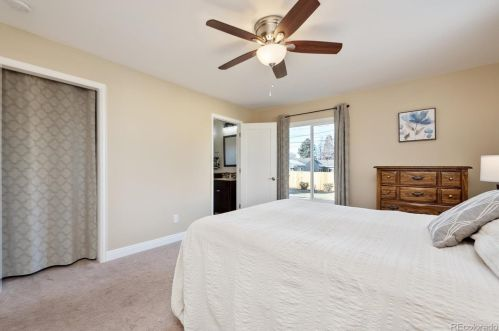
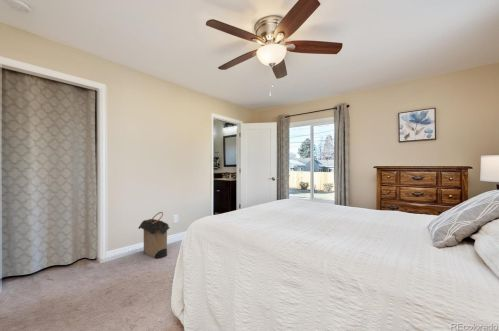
+ laundry hamper (153, 233)
